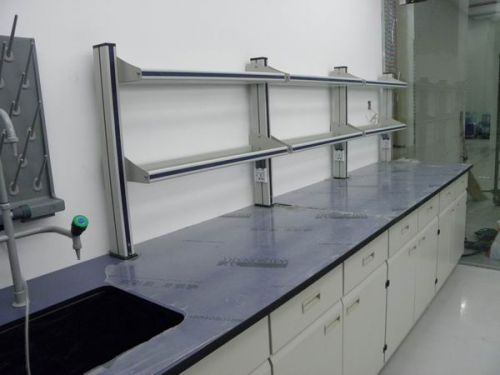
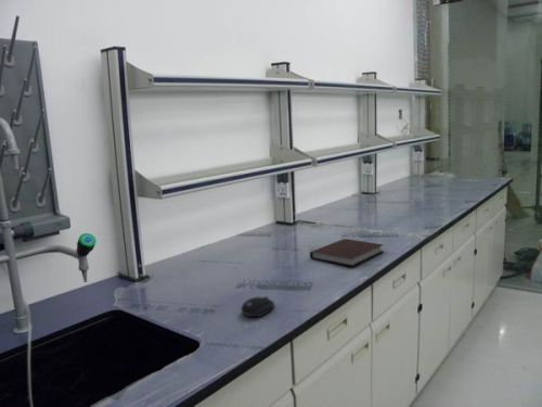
+ computer mouse (258, 304)
+ notebook (347, 251)
